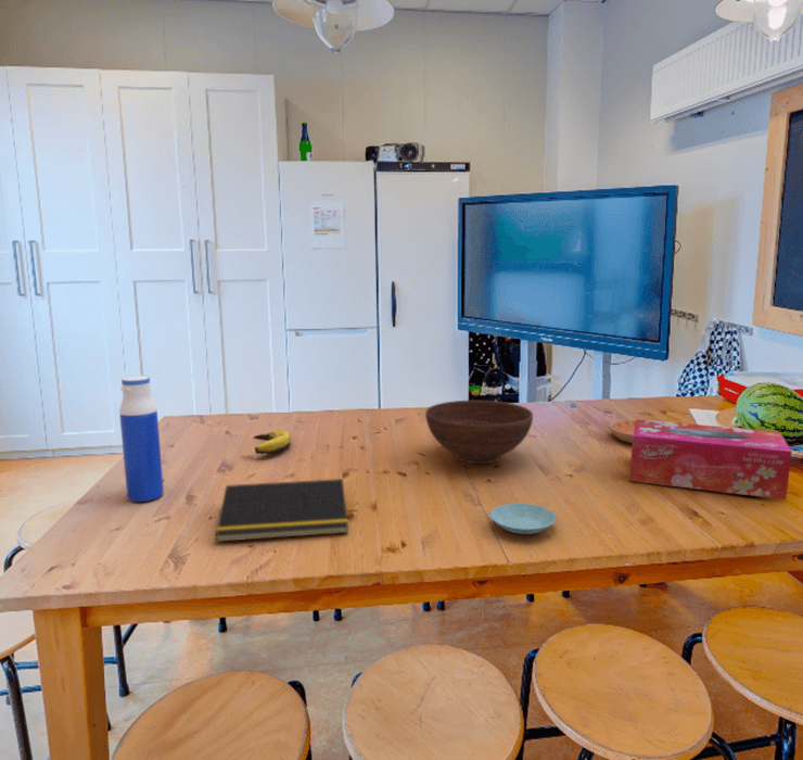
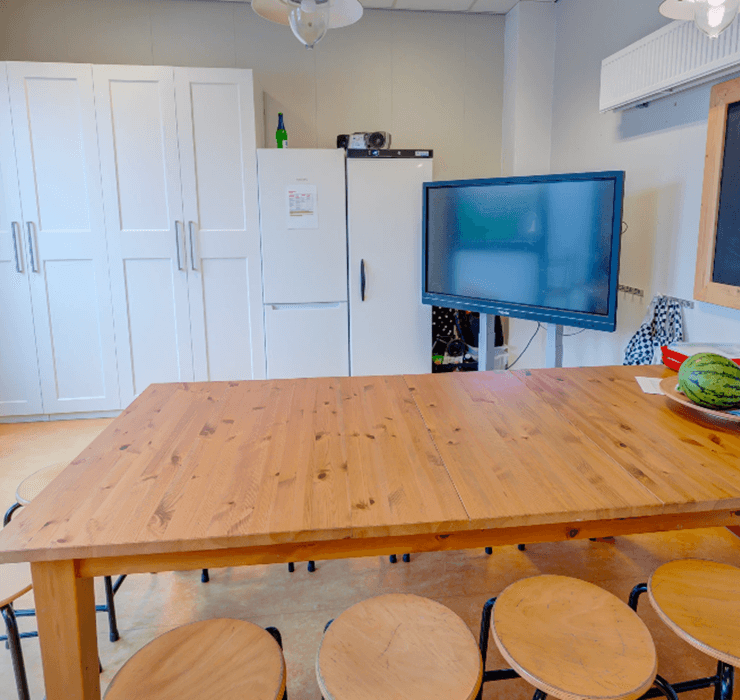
- bowl (477, 435)
- tissue box (704, 456)
- notepad (284, 507)
- saucer (633, 432)
- banana (271, 439)
- saucer (522, 520)
- water bottle (140, 438)
